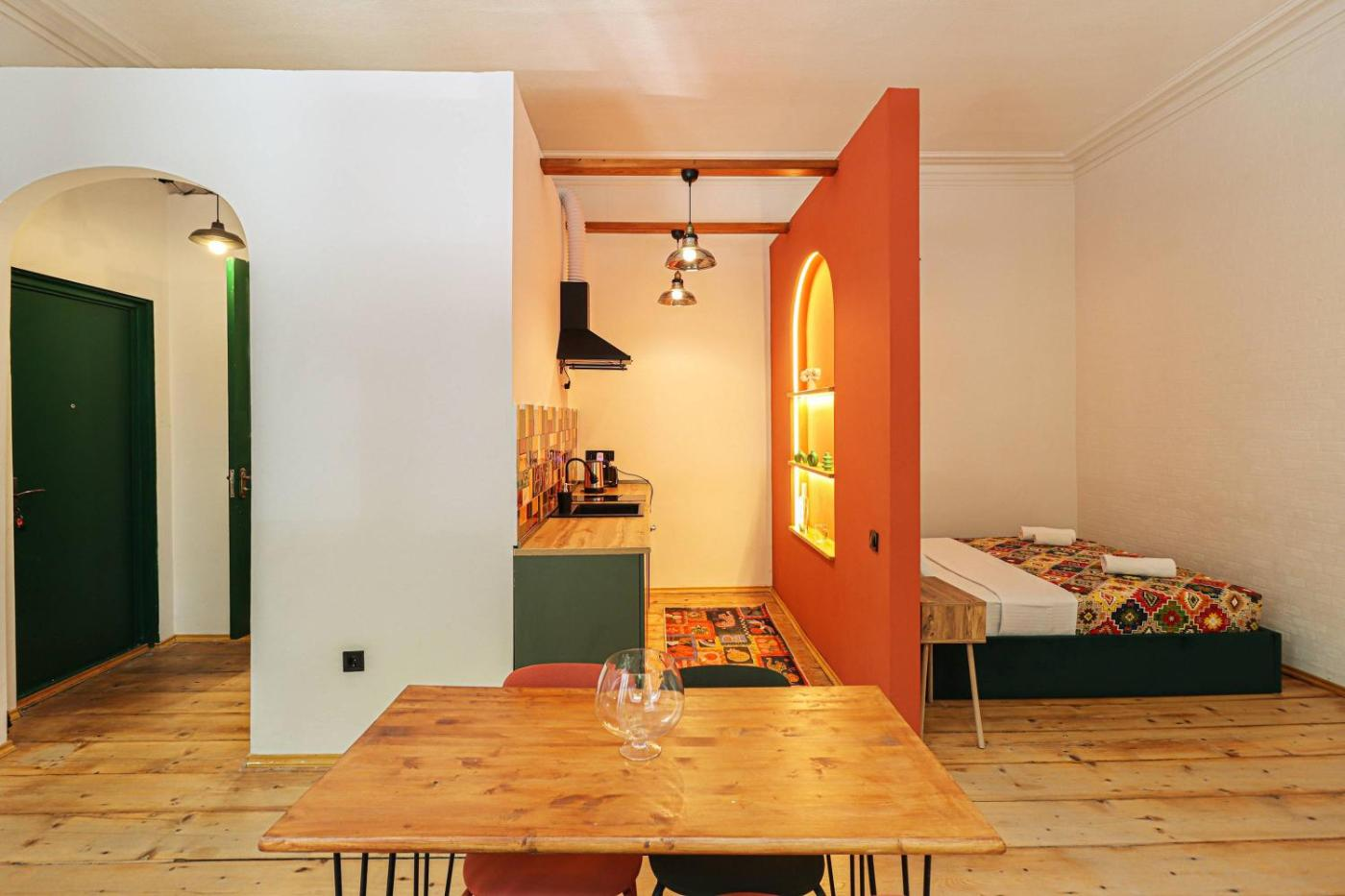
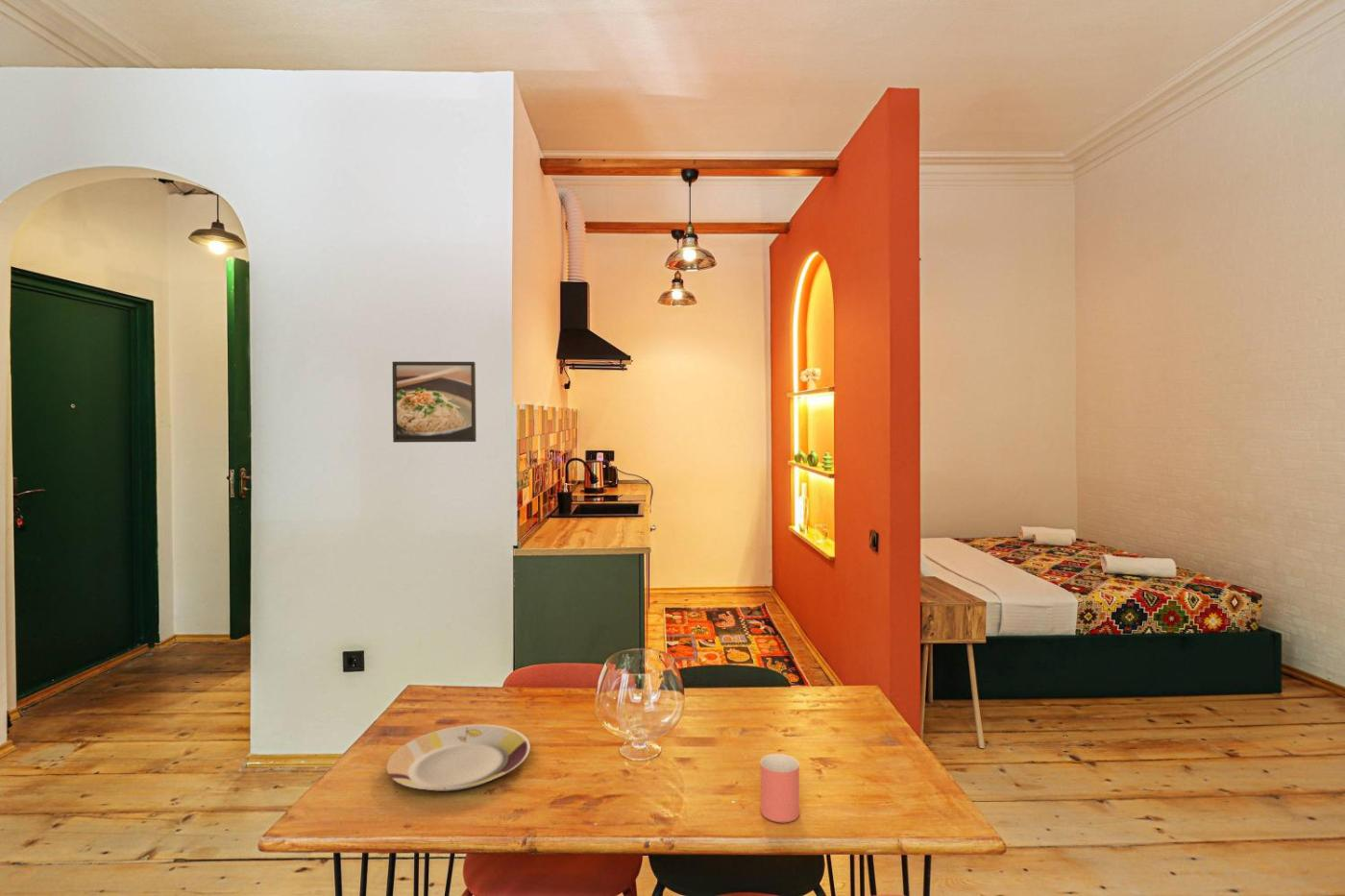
+ plate (460, 759)
+ cup (778, 782)
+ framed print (434, 401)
